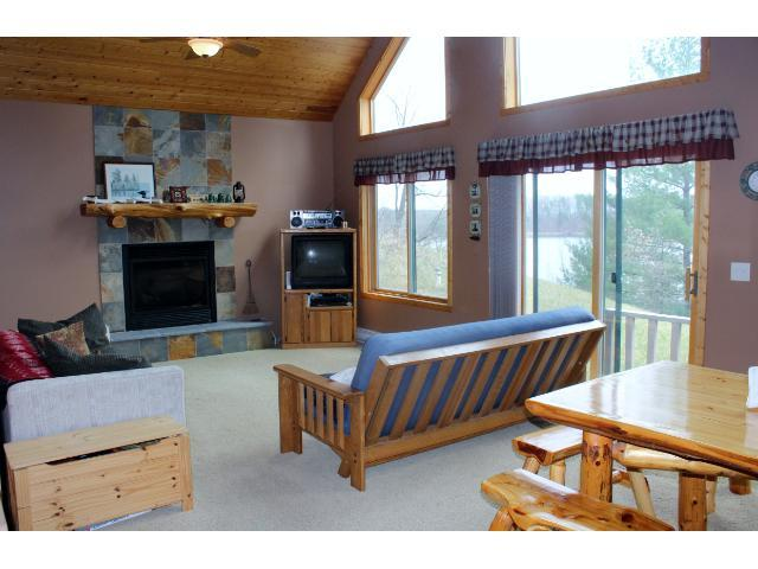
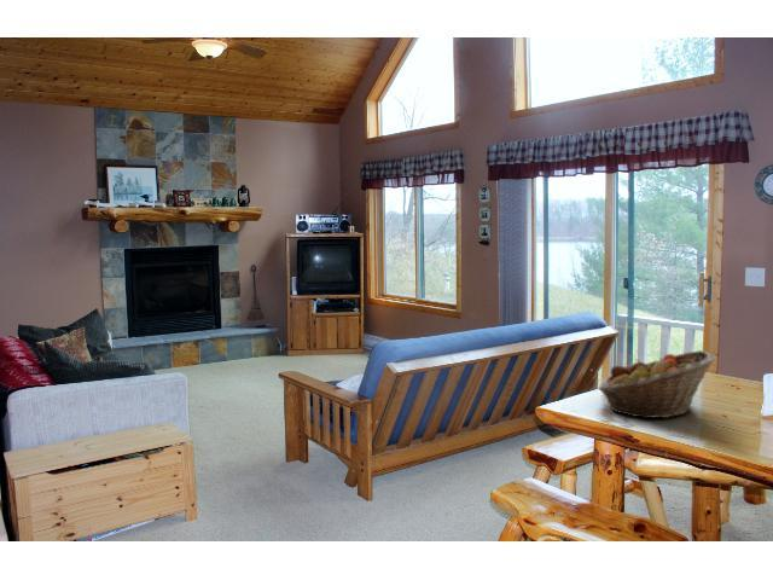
+ fruit basket (655, 379)
